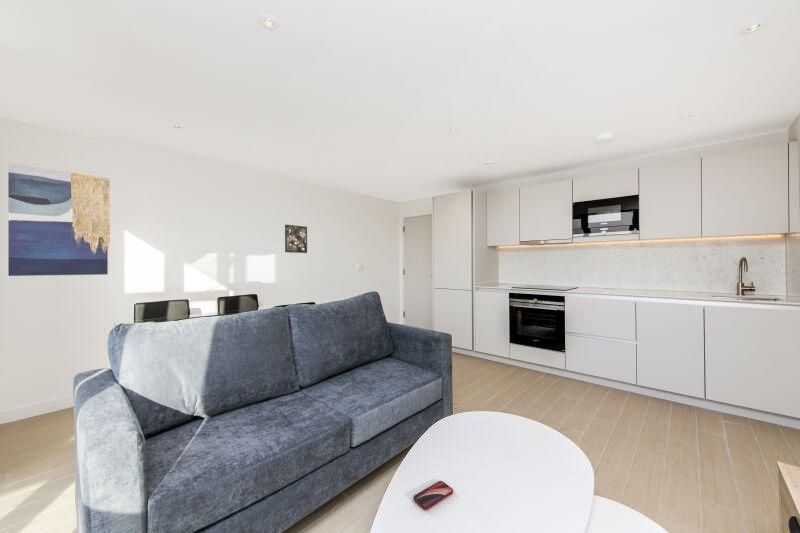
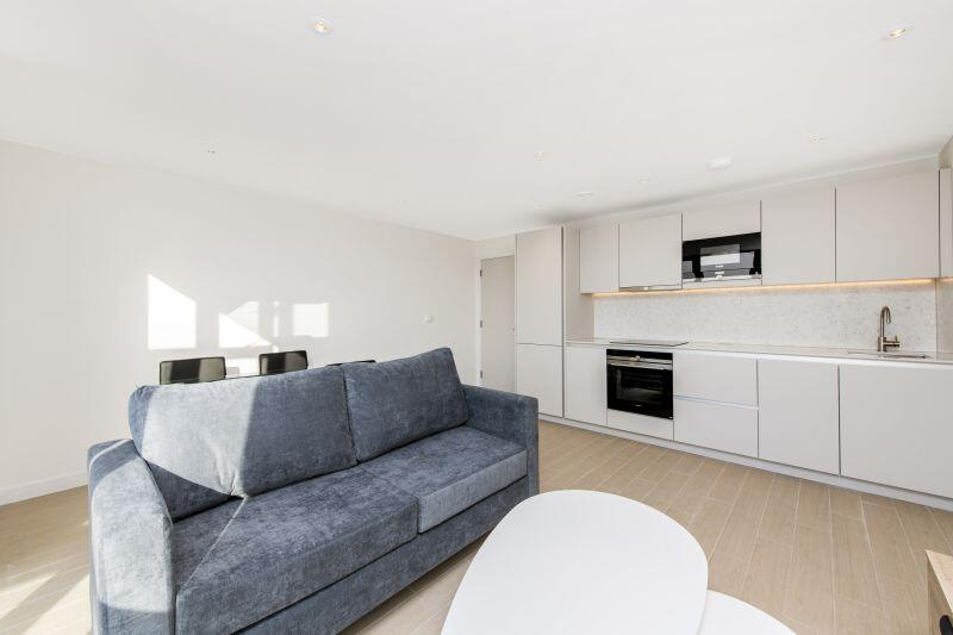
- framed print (296, 239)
- smartphone (433, 494)
- wall art (63, 223)
